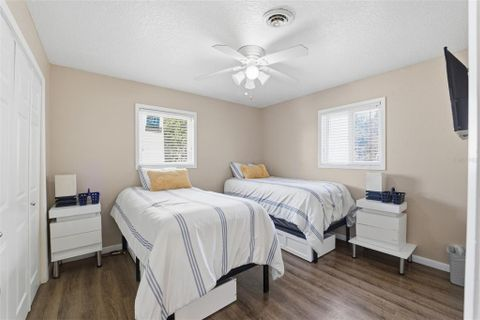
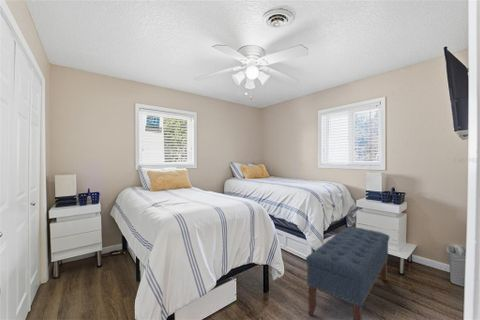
+ bench (352, 267)
